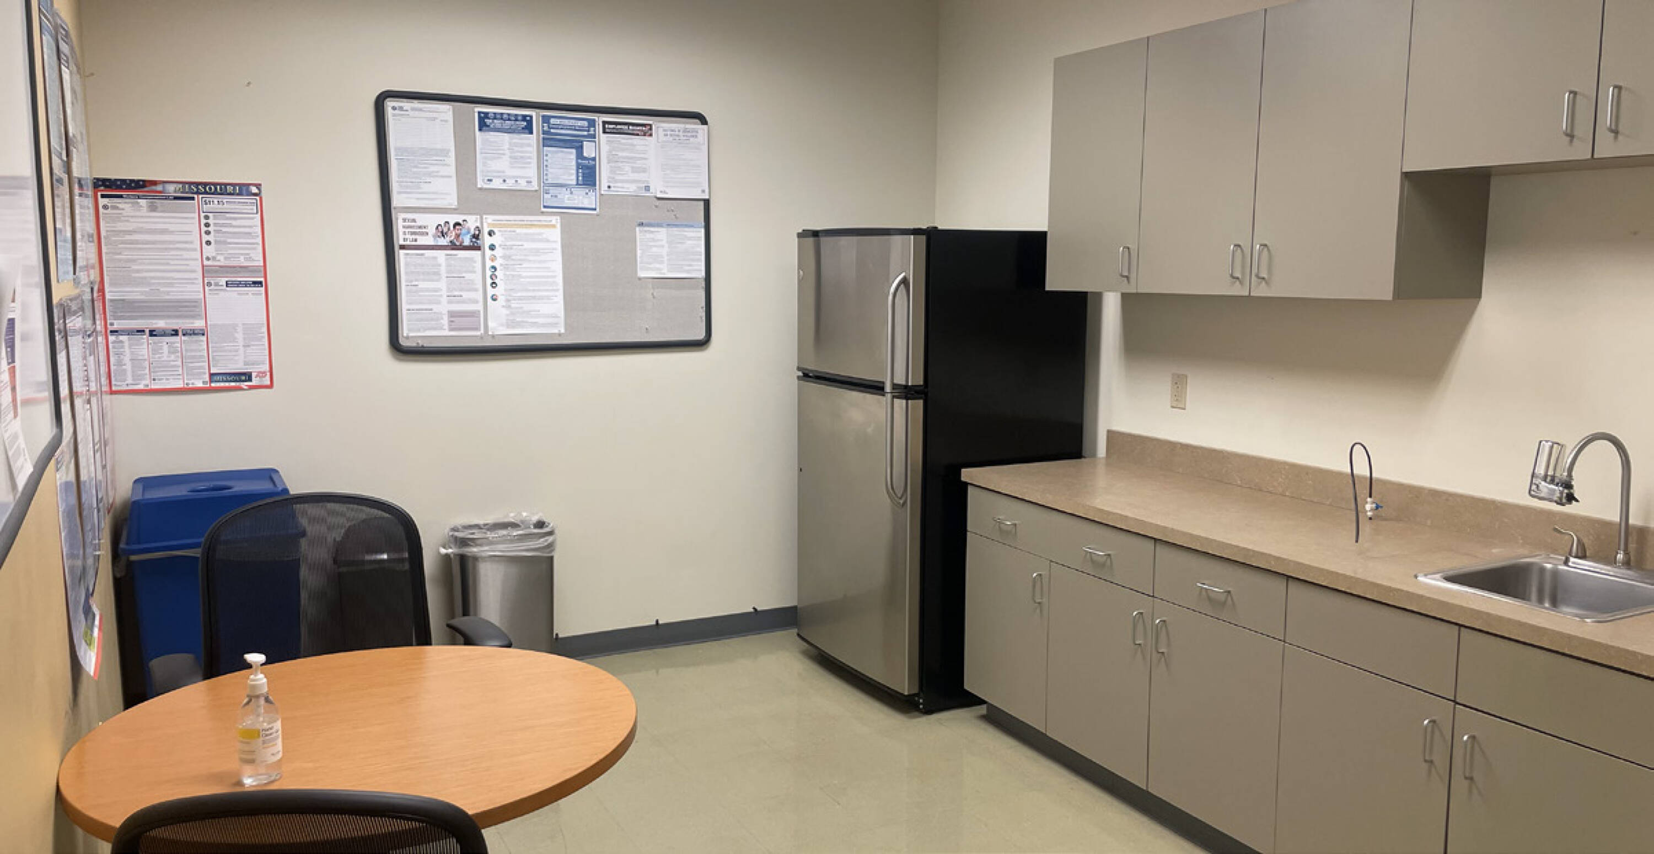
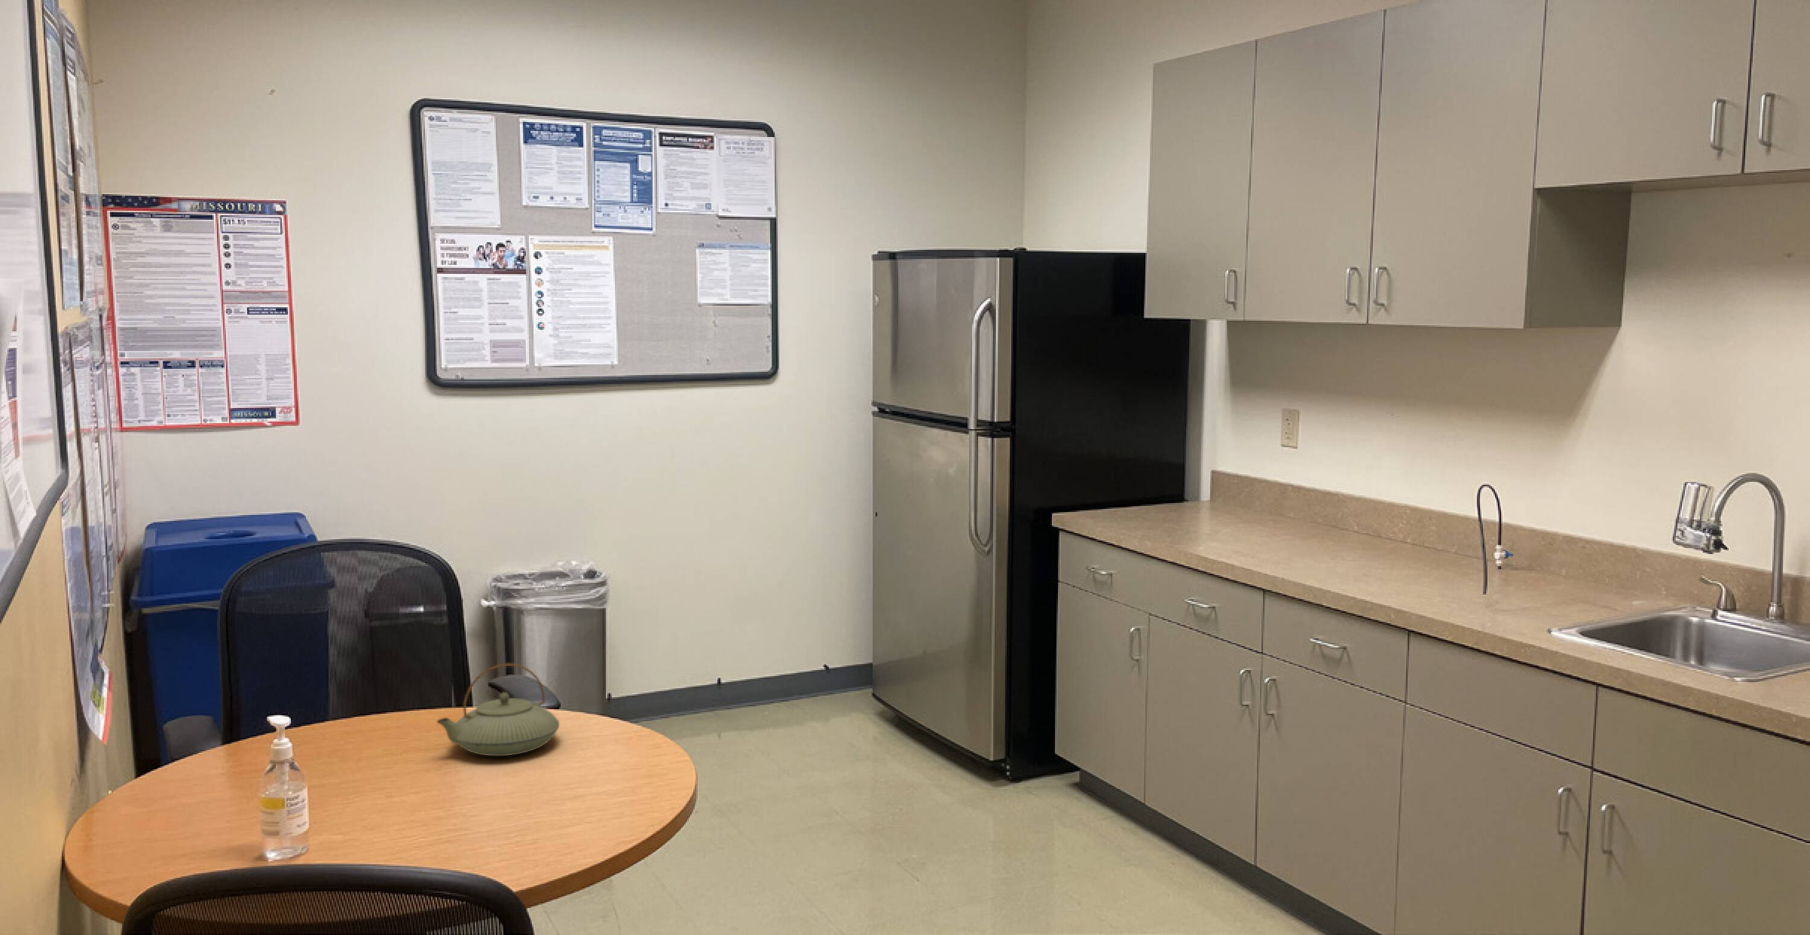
+ teapot (498, 706)
